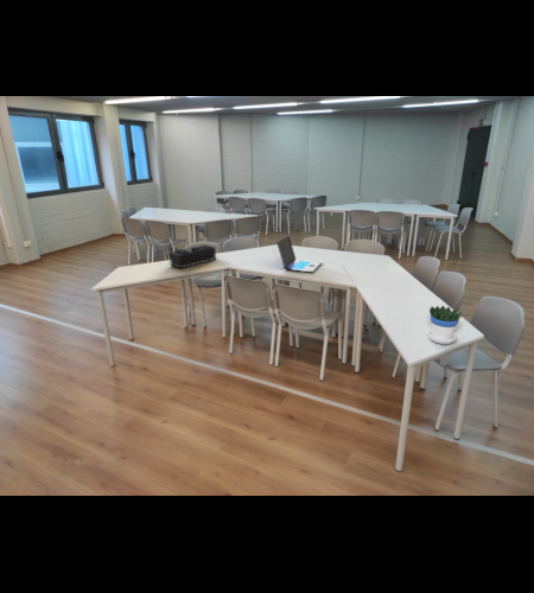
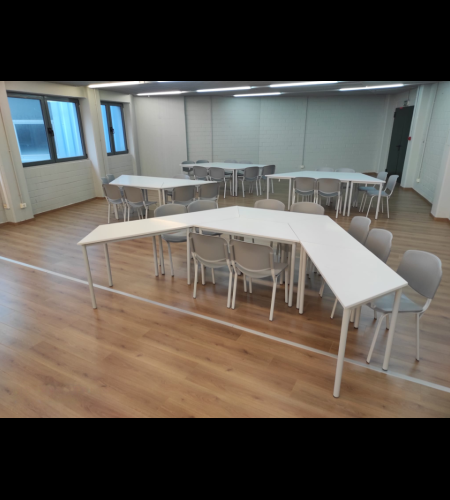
- laptop (294, 255)
- flowerpot (443, 325)
- desk organizer (193, 255)
